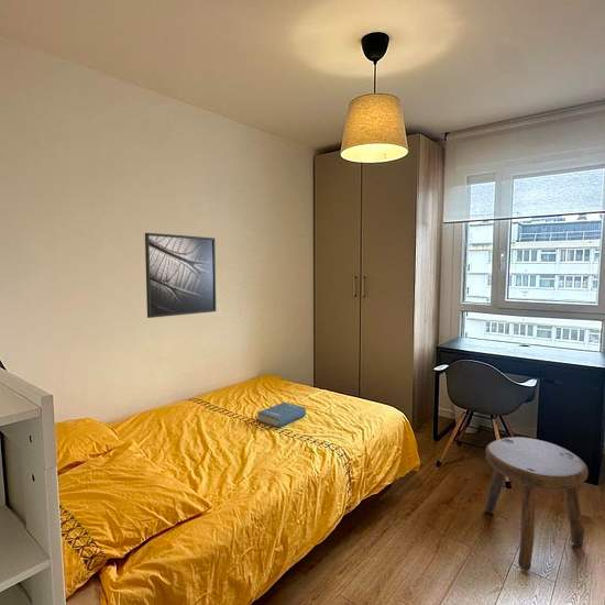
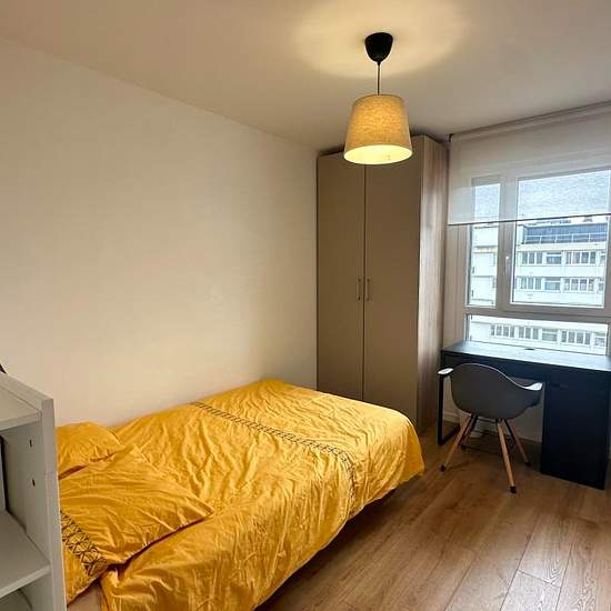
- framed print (183, 275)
- stool (527, 494)
- hardback book (282, 414)
